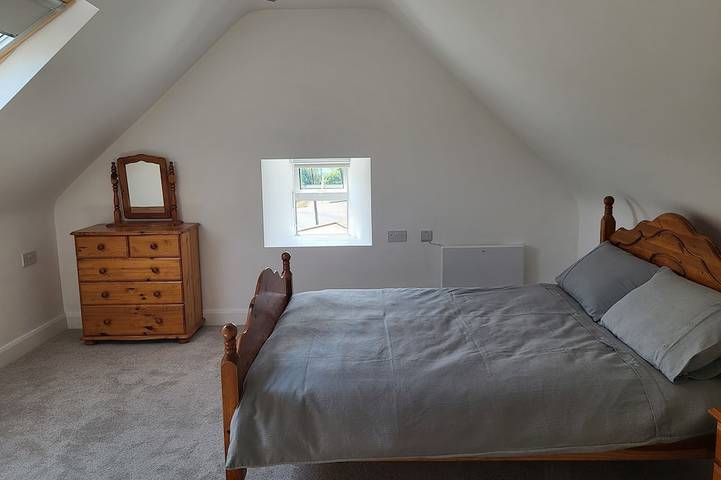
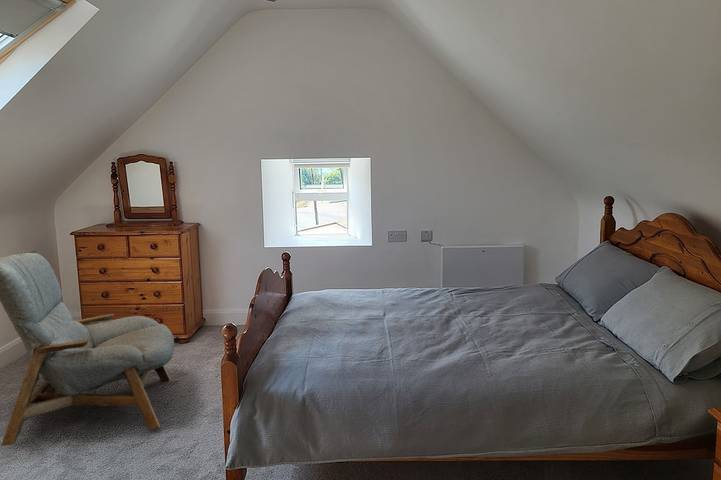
+ armchair (87, 332)
